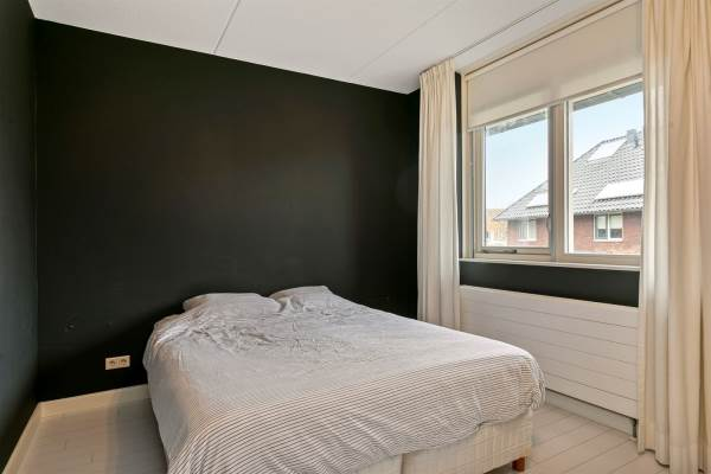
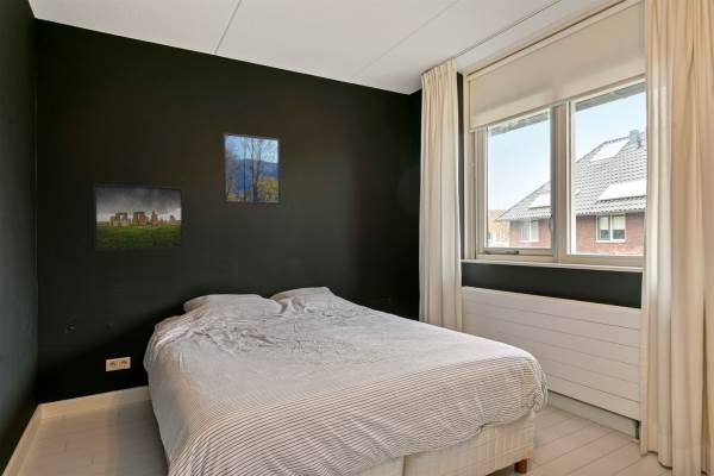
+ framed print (252, 169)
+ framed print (140, 218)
